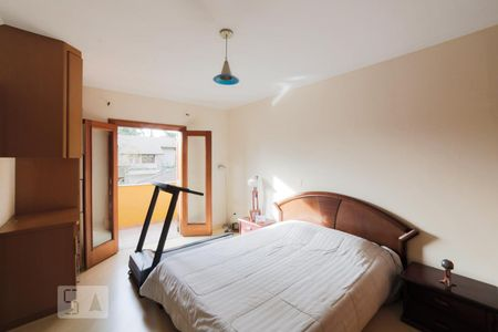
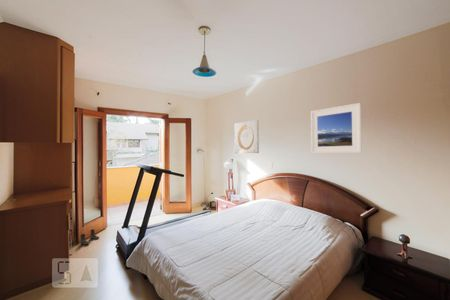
+ wall art (246, 137)
+ boots (90, 236)
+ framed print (333, 130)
